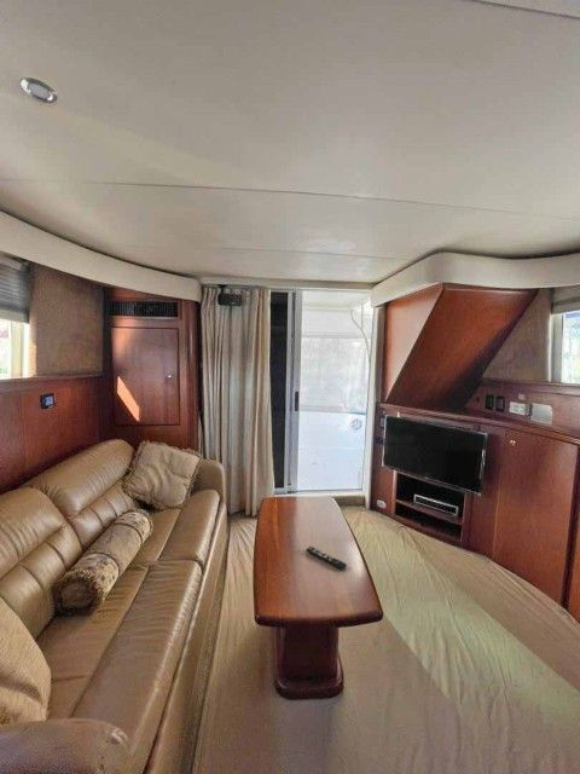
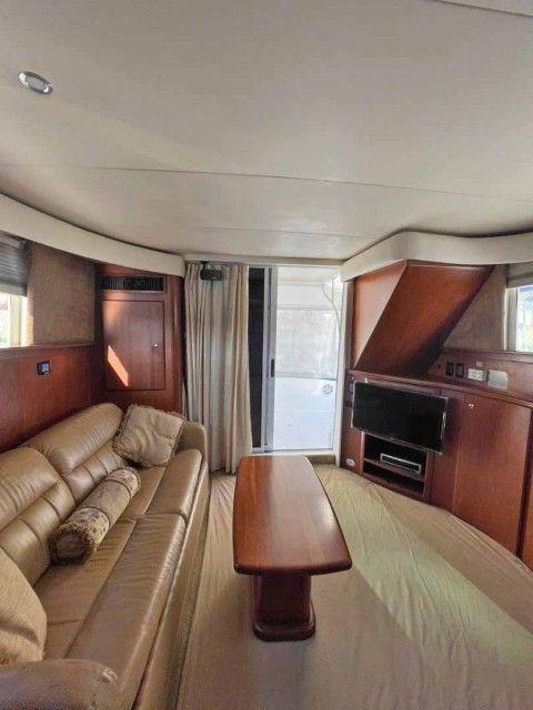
- remote control (325, 558)
